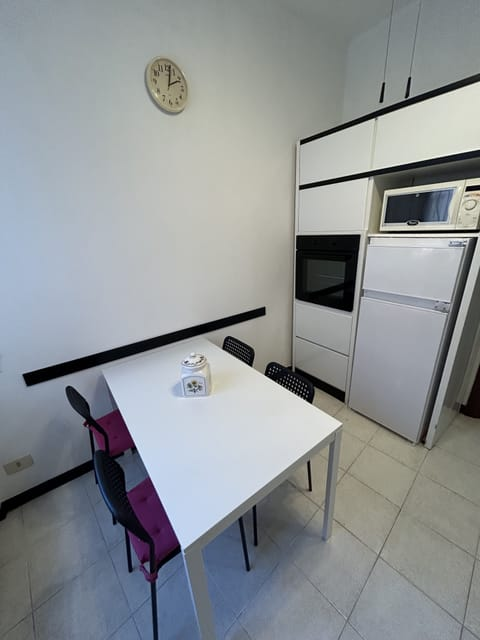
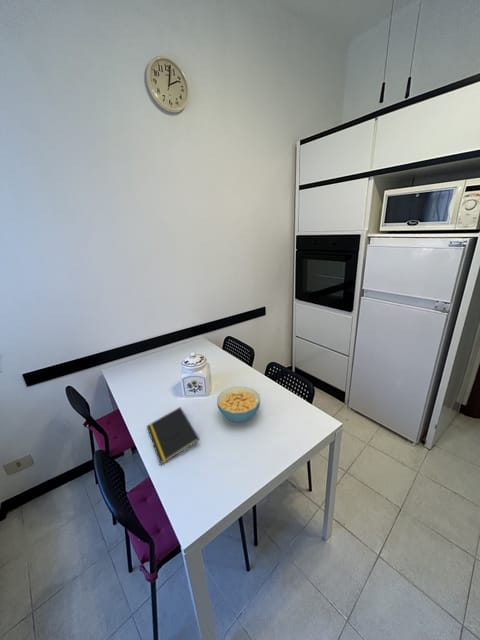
+ cereal bowl (239, 407)
+ notepad (171, 432)
